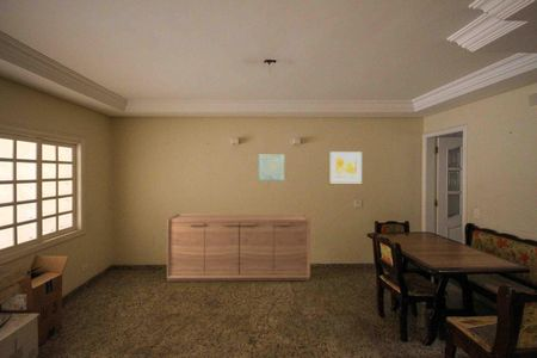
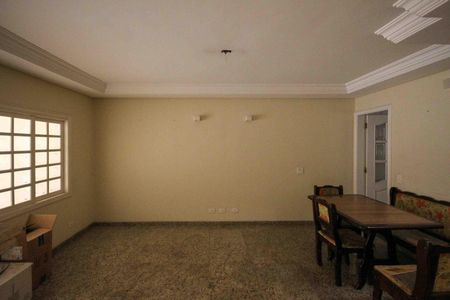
- wall art (271, 167)
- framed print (345, 167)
- sideboard (240, 245)
